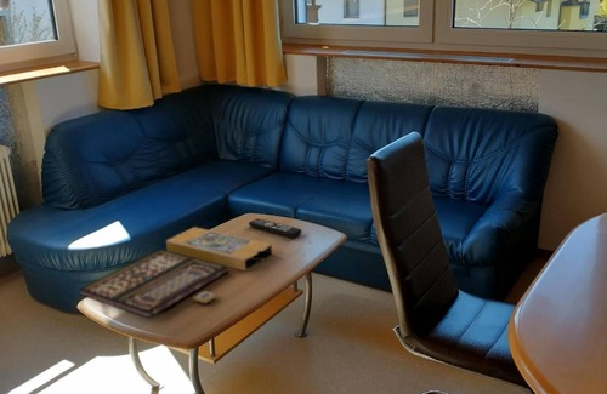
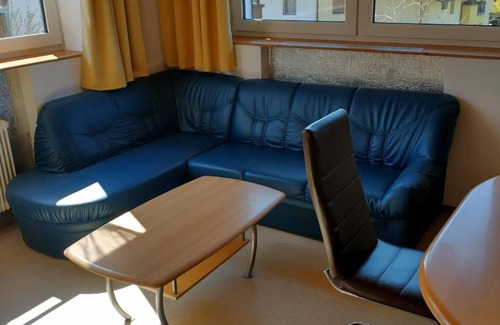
- board game (183, 268)
- remote control (274, 228)
